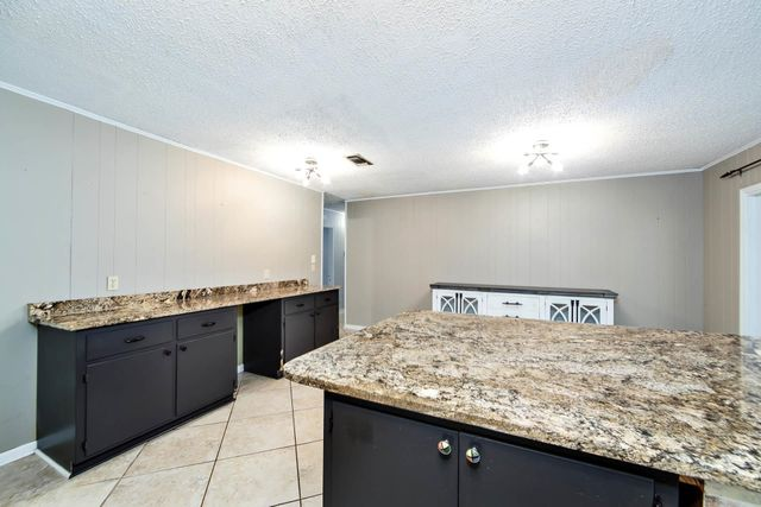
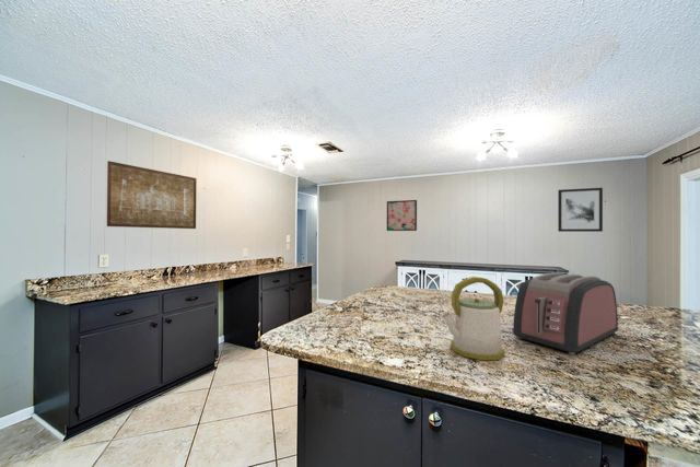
+ wall art (580, 210)
+ kettle (471, 313)
+ wall art (156, 199)
+ toaster (564, 305)
+ wall art (401, 215)
